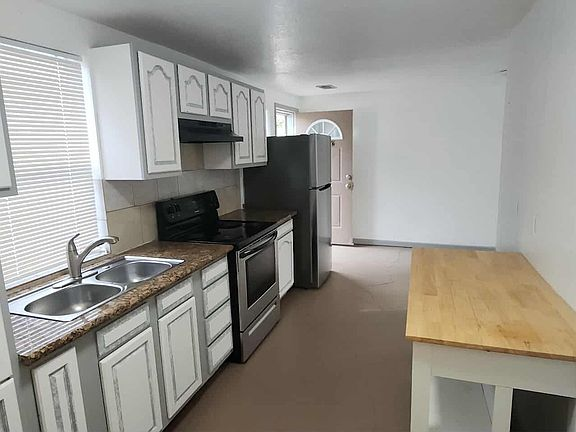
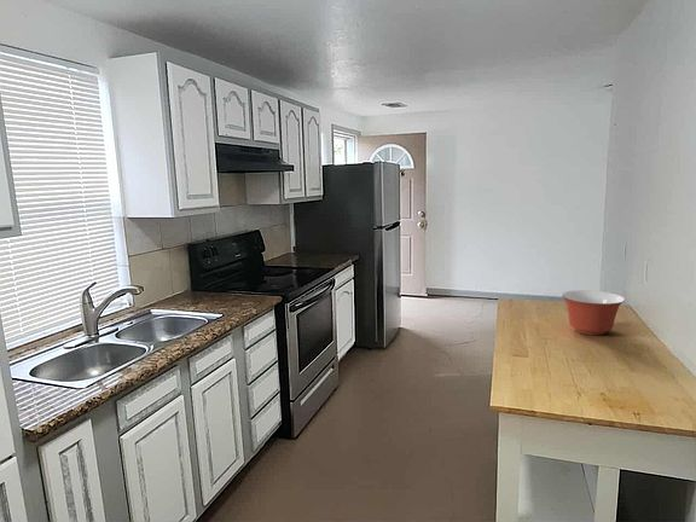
+ mixing bowl (591, 313)
